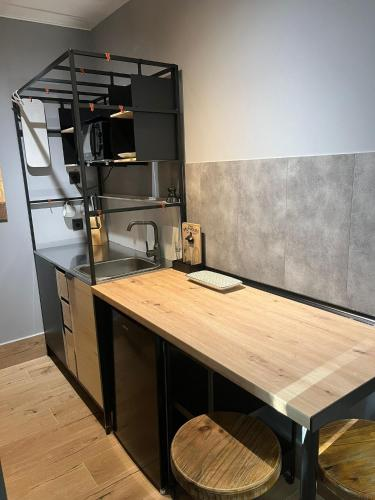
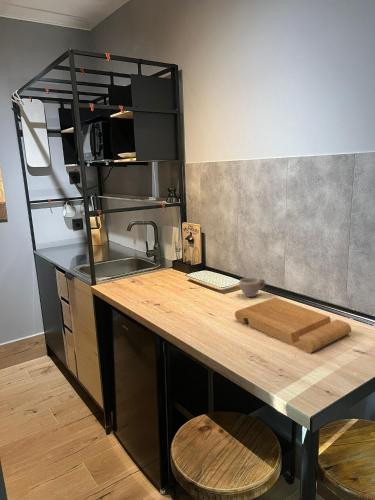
+ cup (252, 287)
+ cutting board (289, 321)
